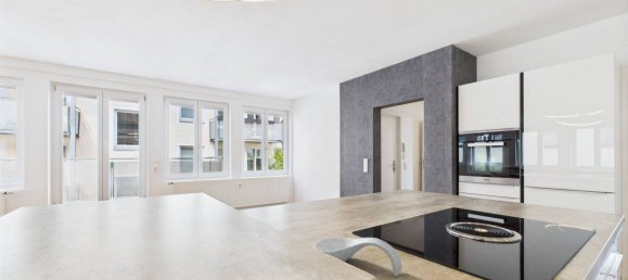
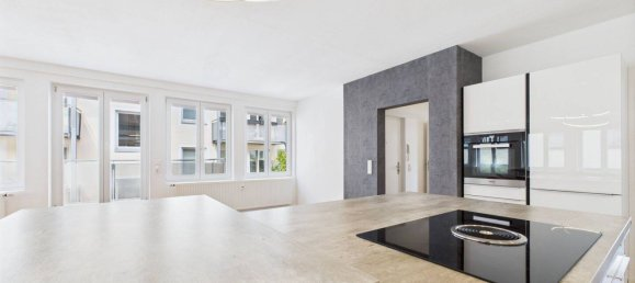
- spoon rest (355, 249)
